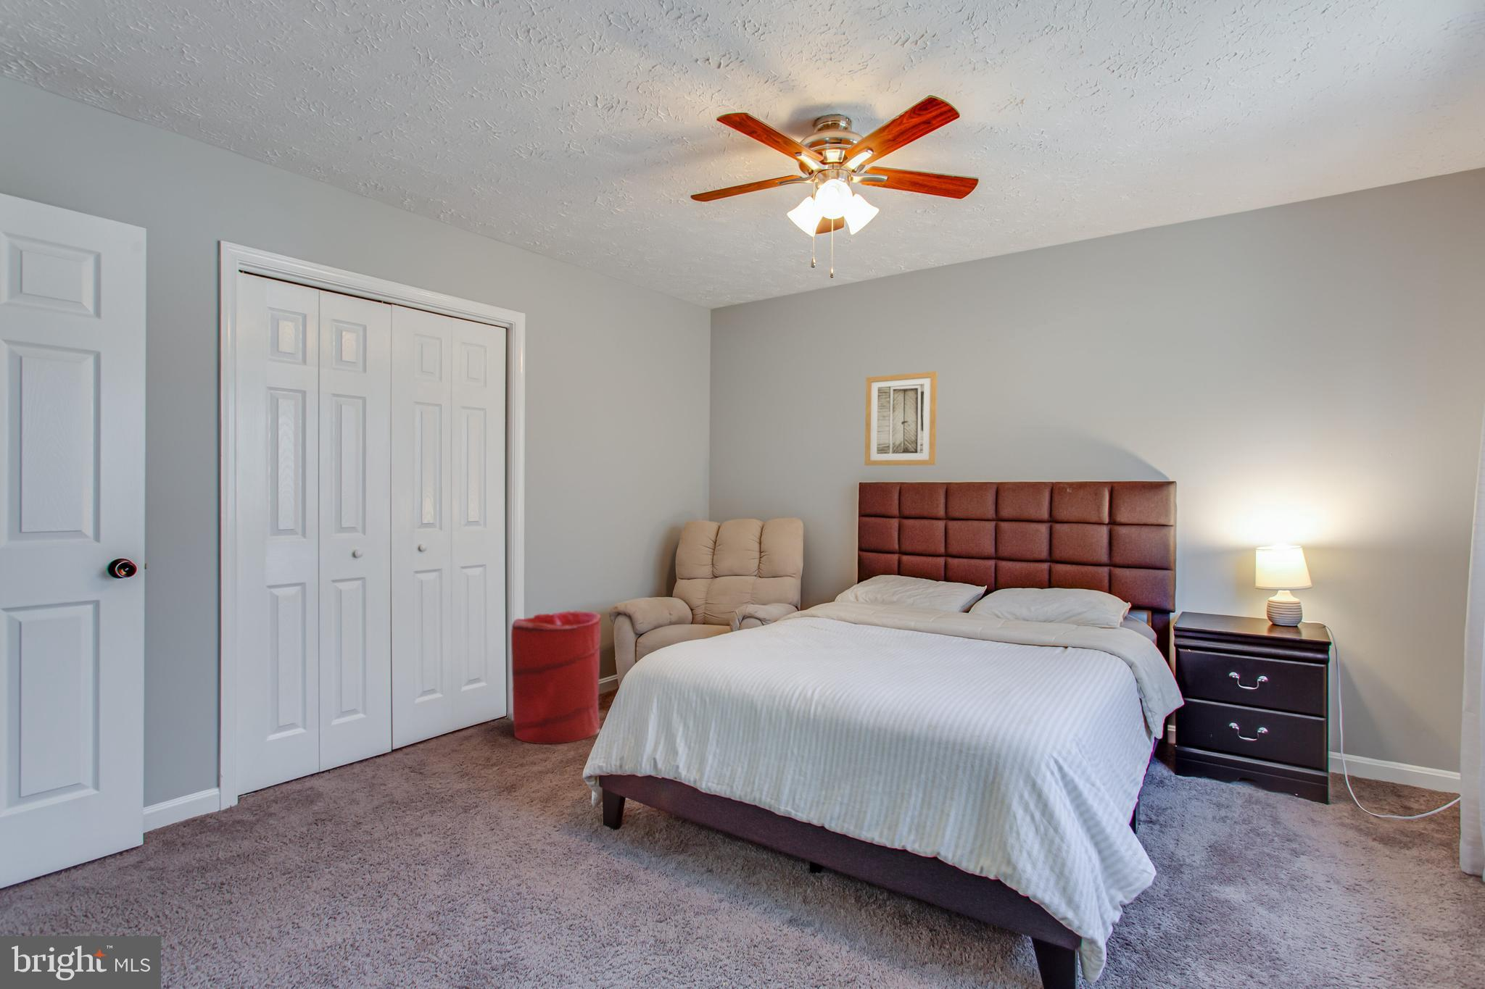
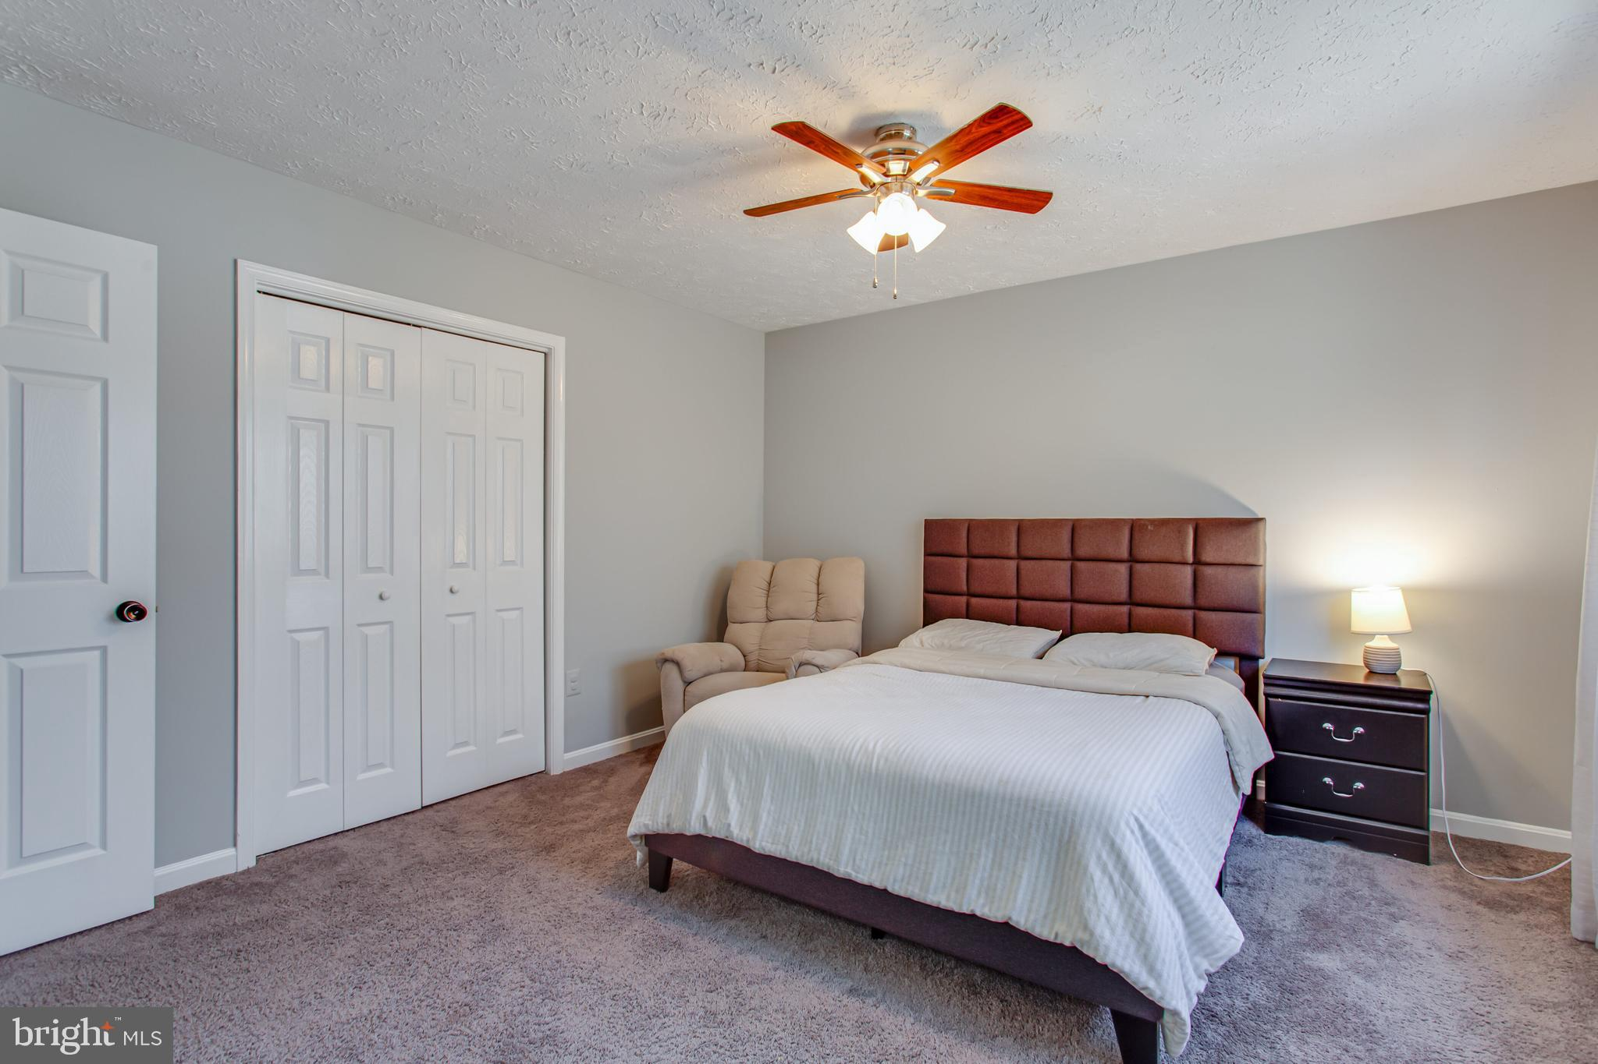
- wall art (900, 419)
- laundry hamper (555, 671)
